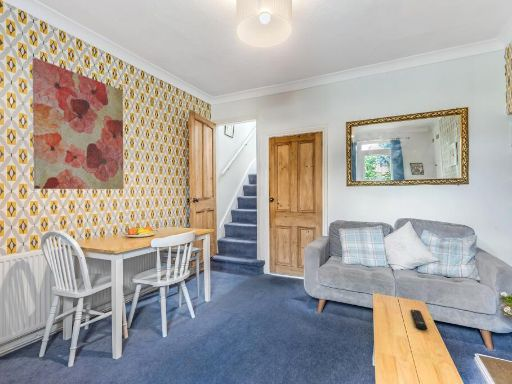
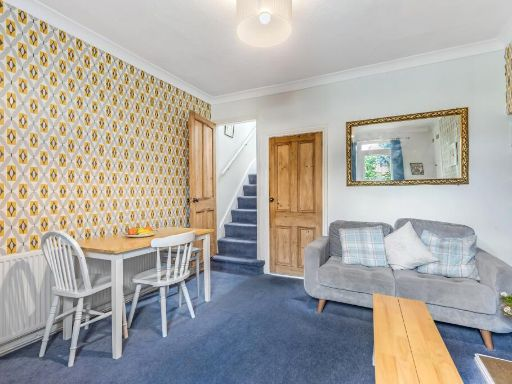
- remote control (418, 319)
- wall art (84, 132)
